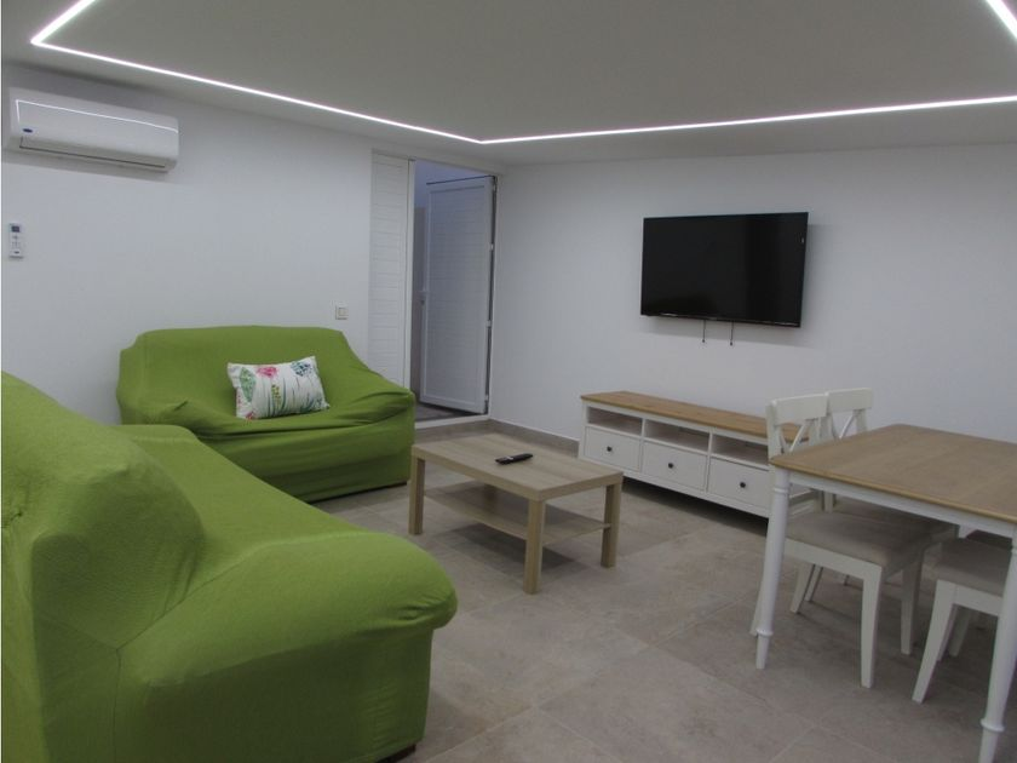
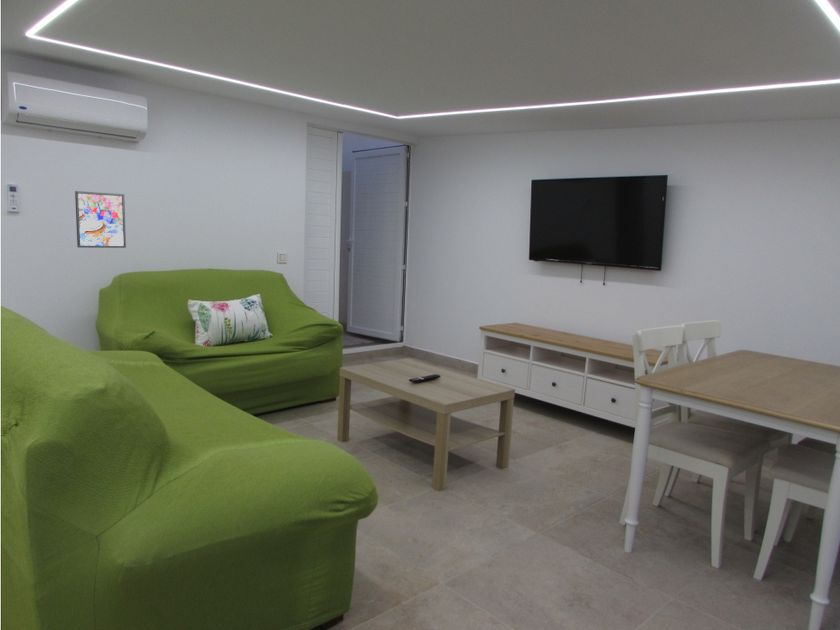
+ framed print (101, 220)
